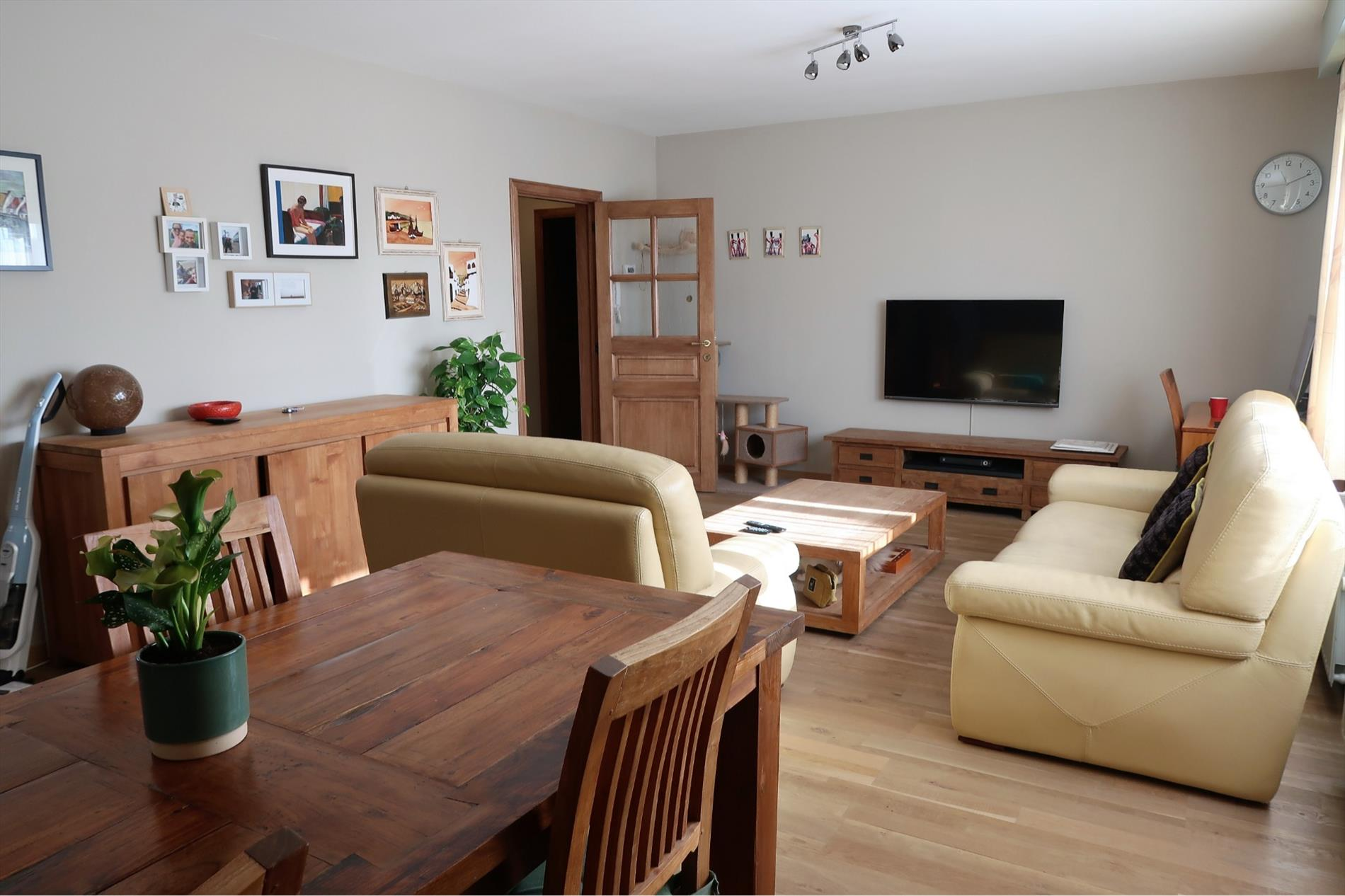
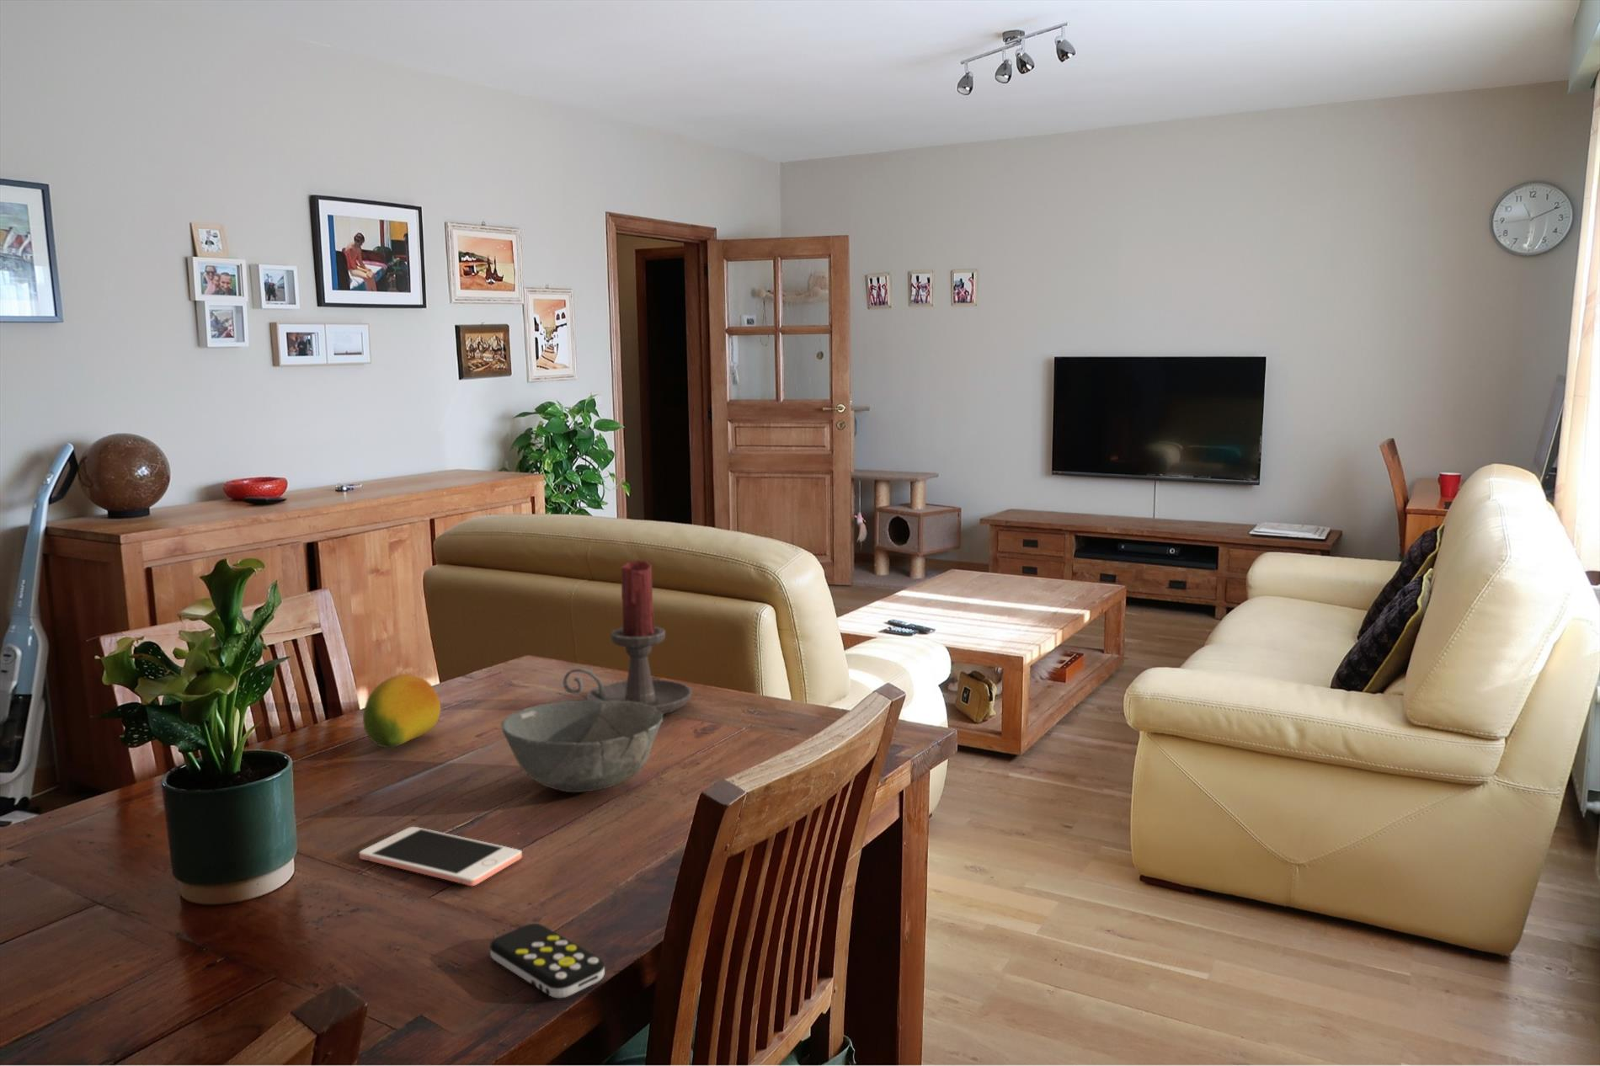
+ remote control (546, 958)
+ bowl (584, 751)
+ cell phone (440, 854)
+ fruit (399, 710)
+ candle holder (623, 633)
